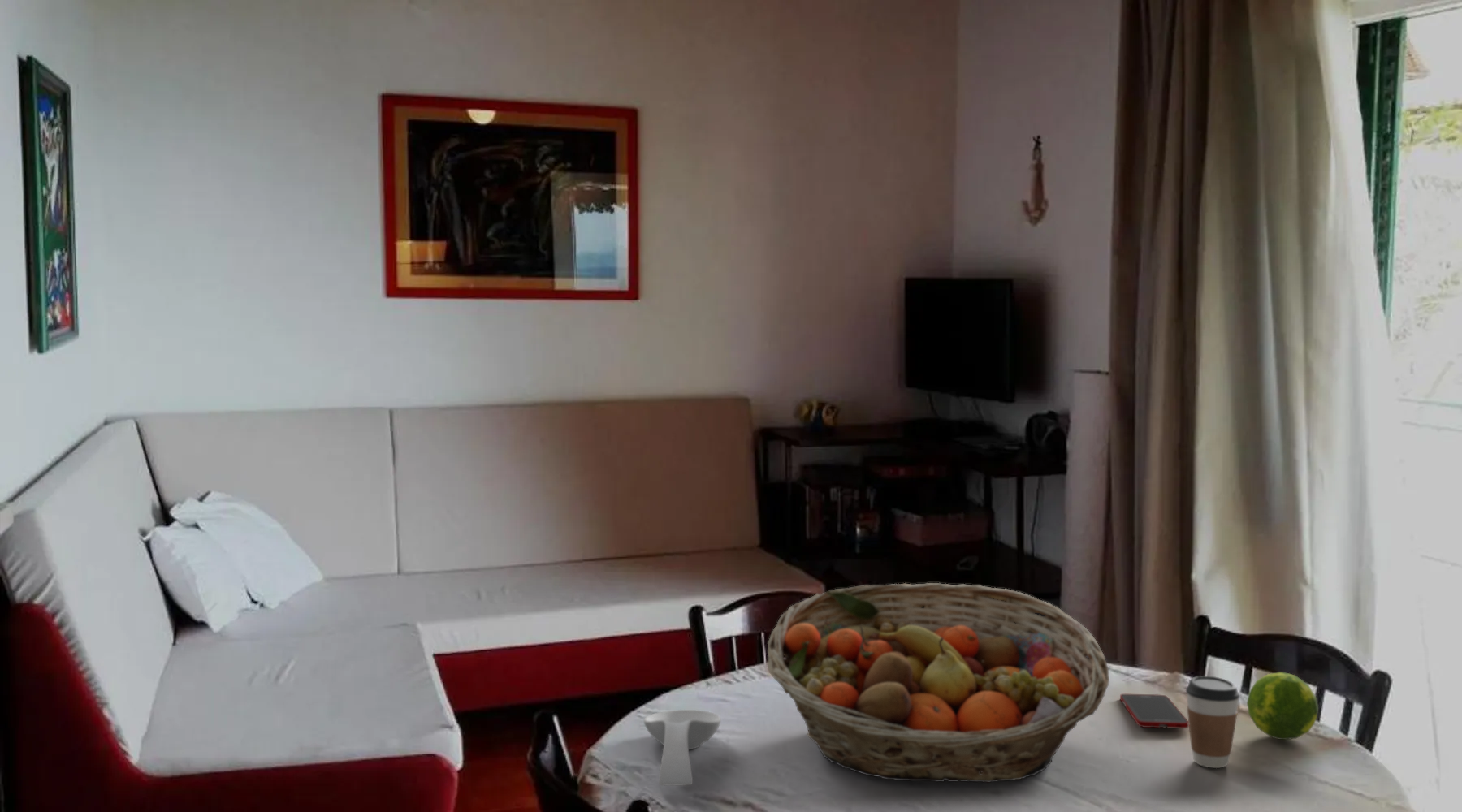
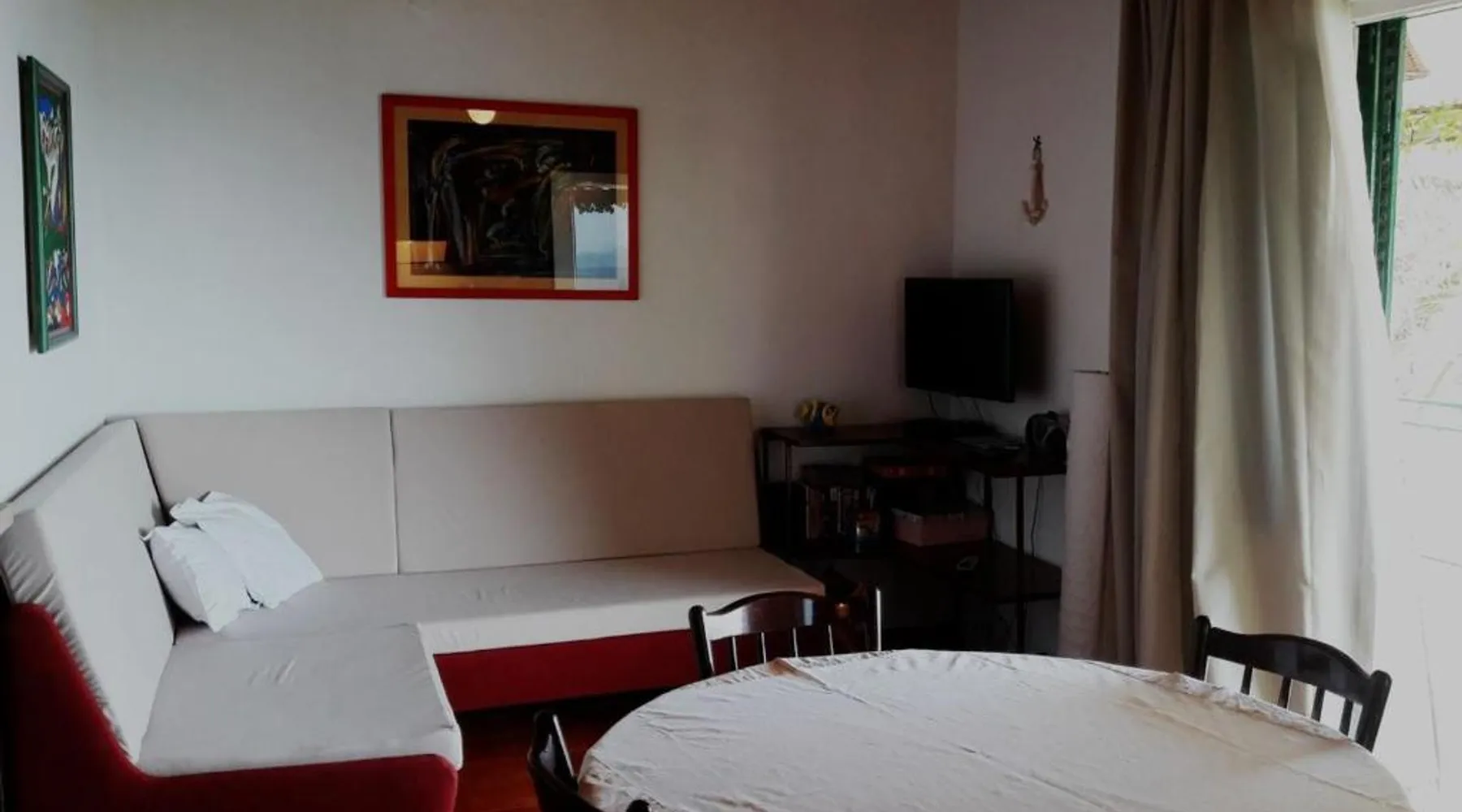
- fruit basket (933, 677)
- coffee cup (1211, 722)
- spoon rest (681, 733)
- fruit (1282, 706)
- cell phone (1153, 710)
